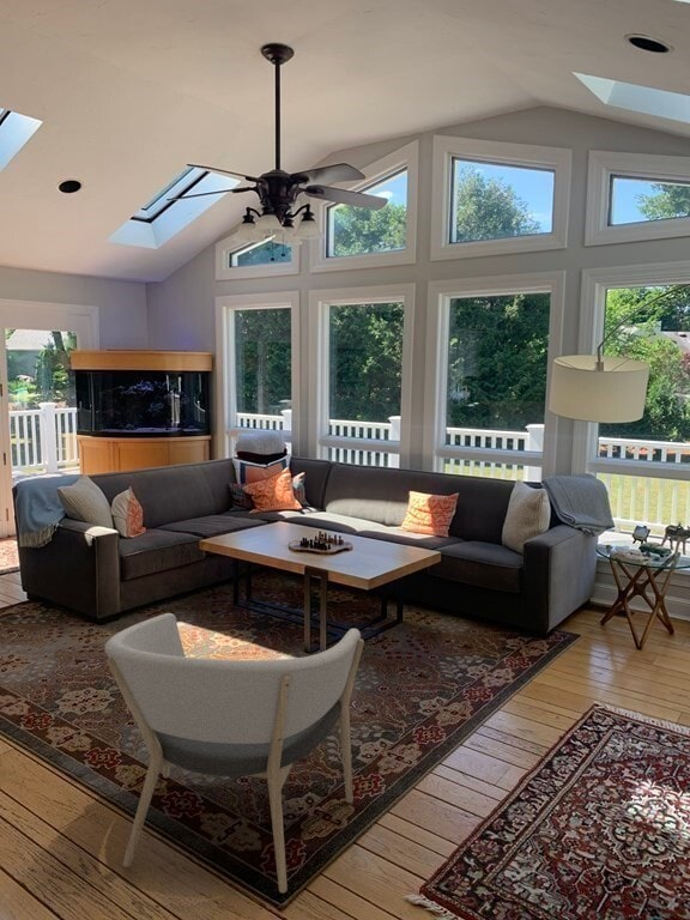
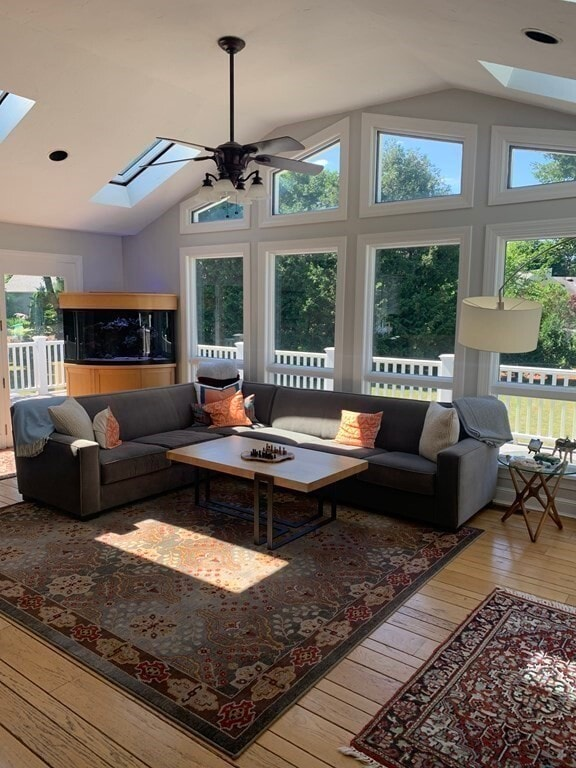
- armchair (230, 726)
